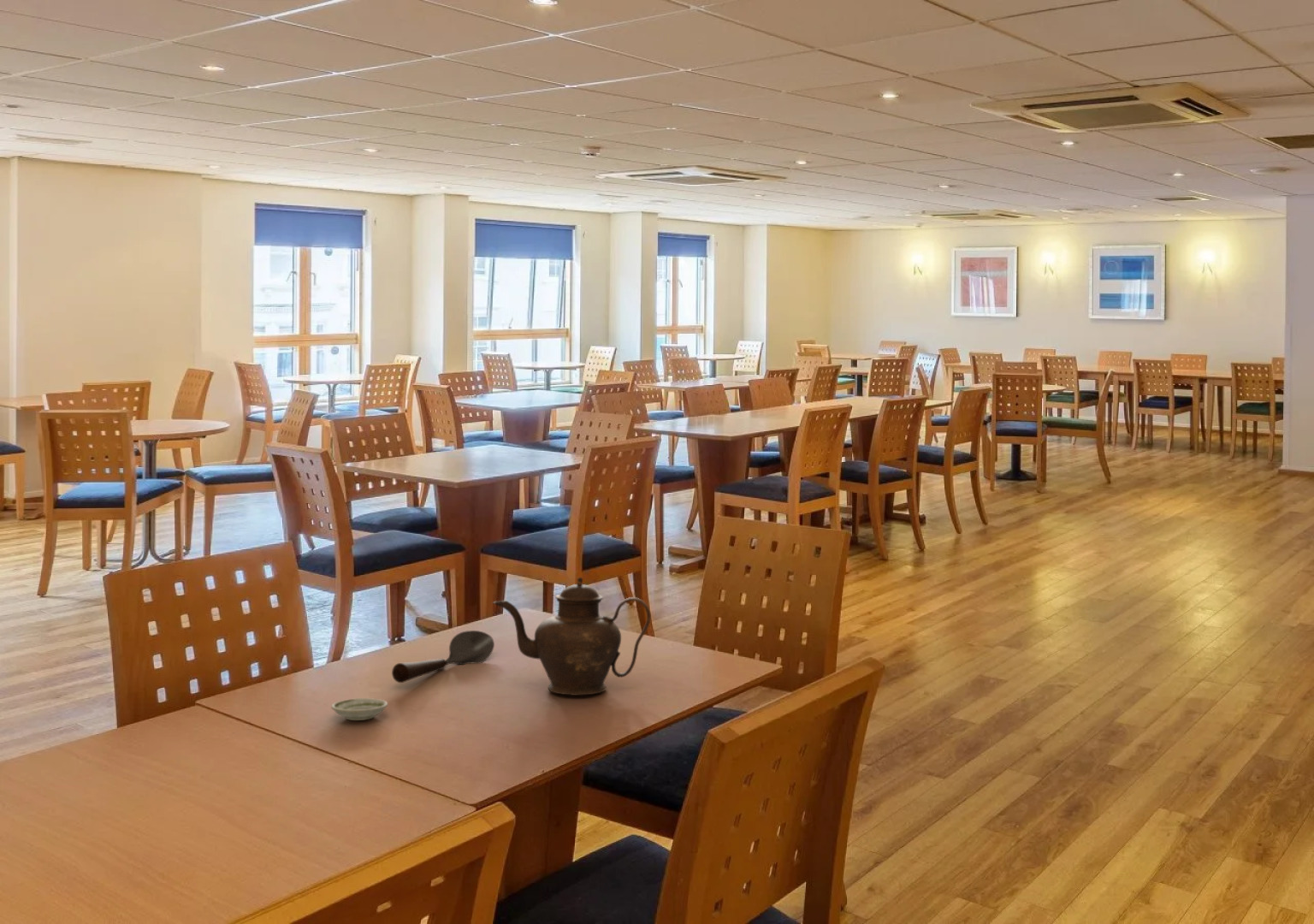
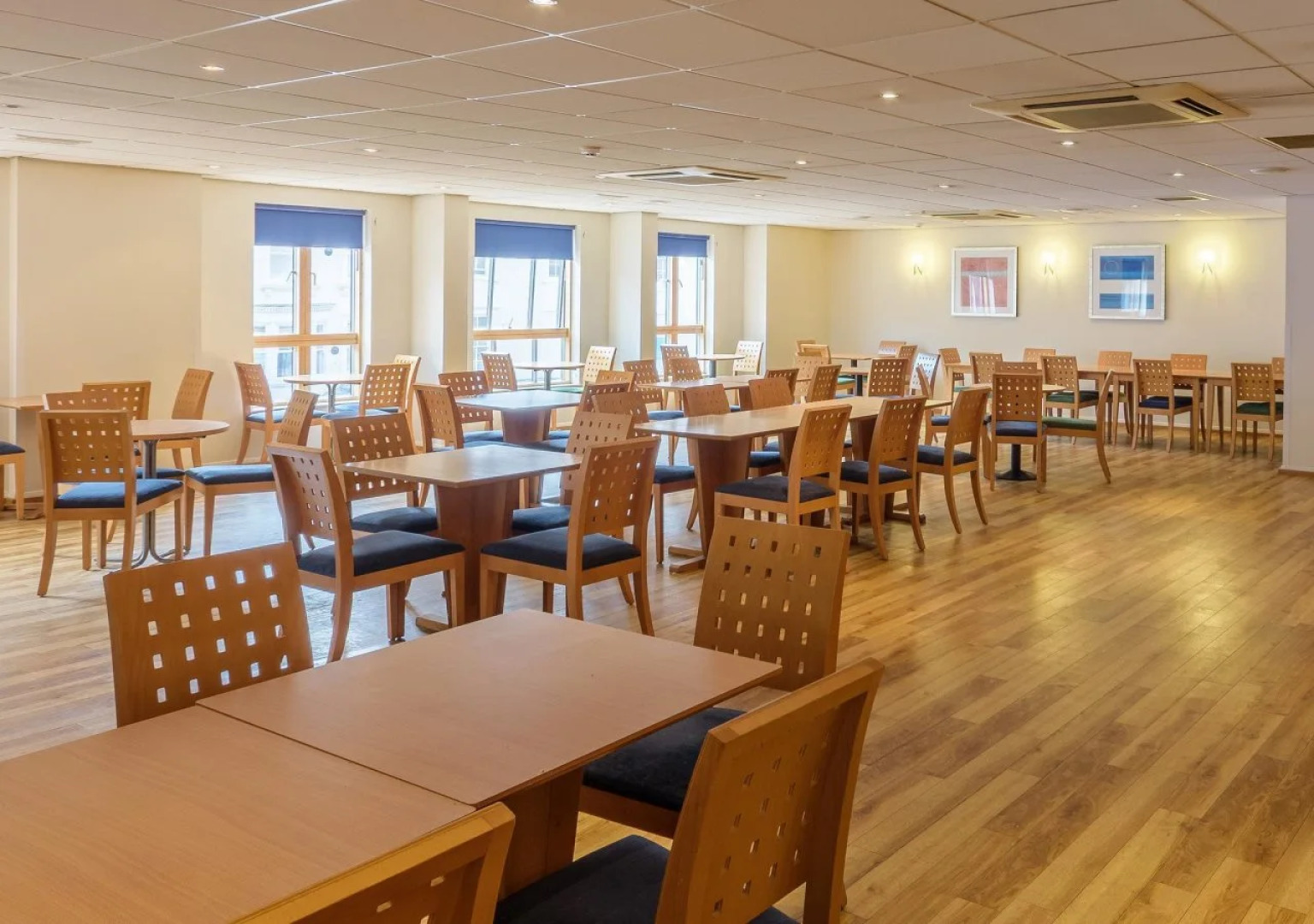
- teapot (571, 632)
- saucer (359, 710)
- spoon (448, 657)
